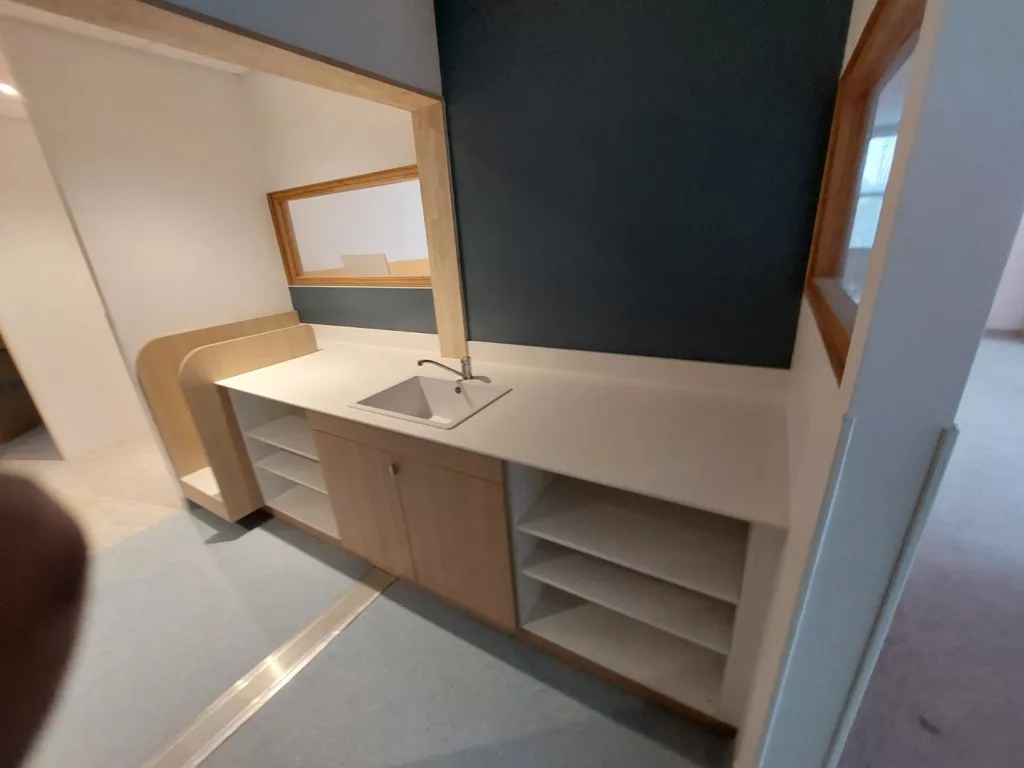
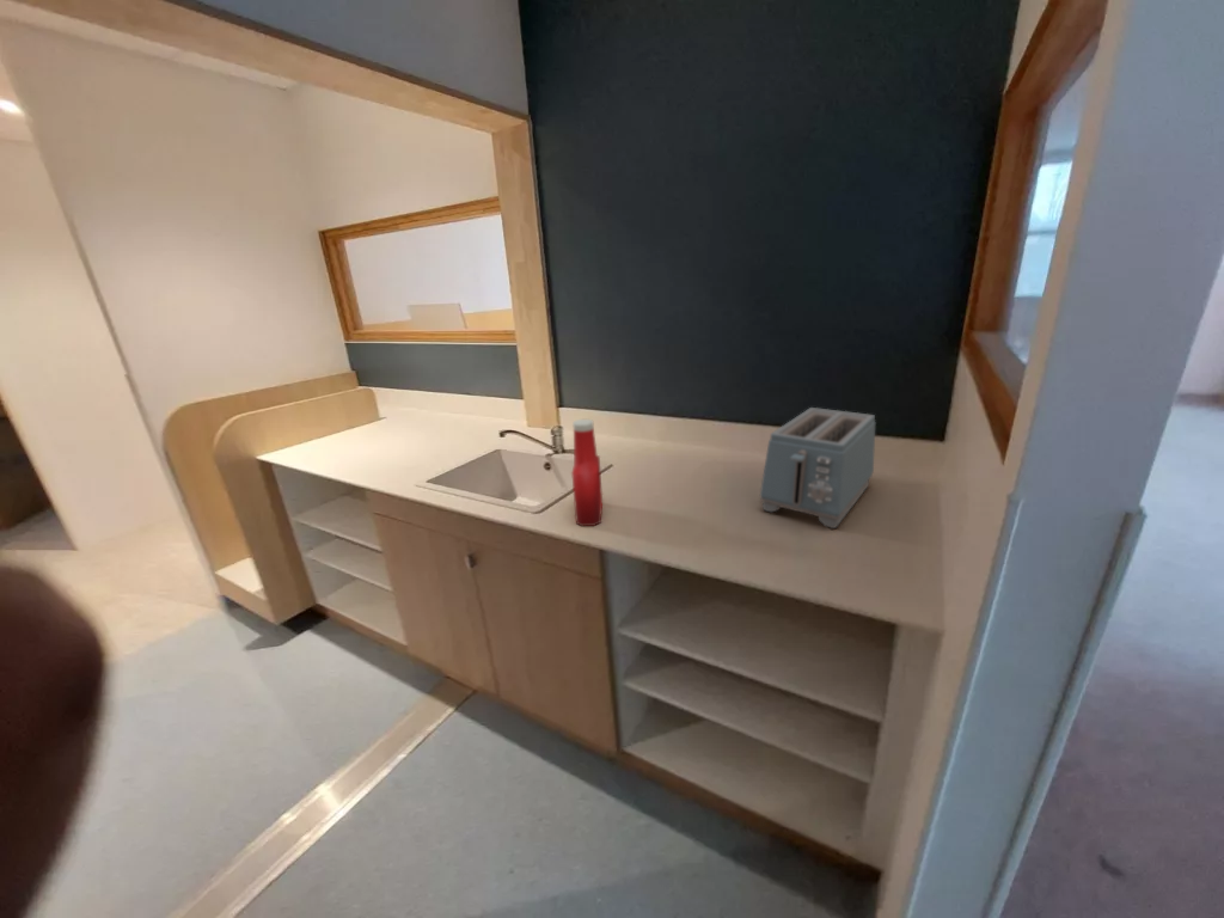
+ toaster (818, 464)
+ soap bottle (586, 469)
